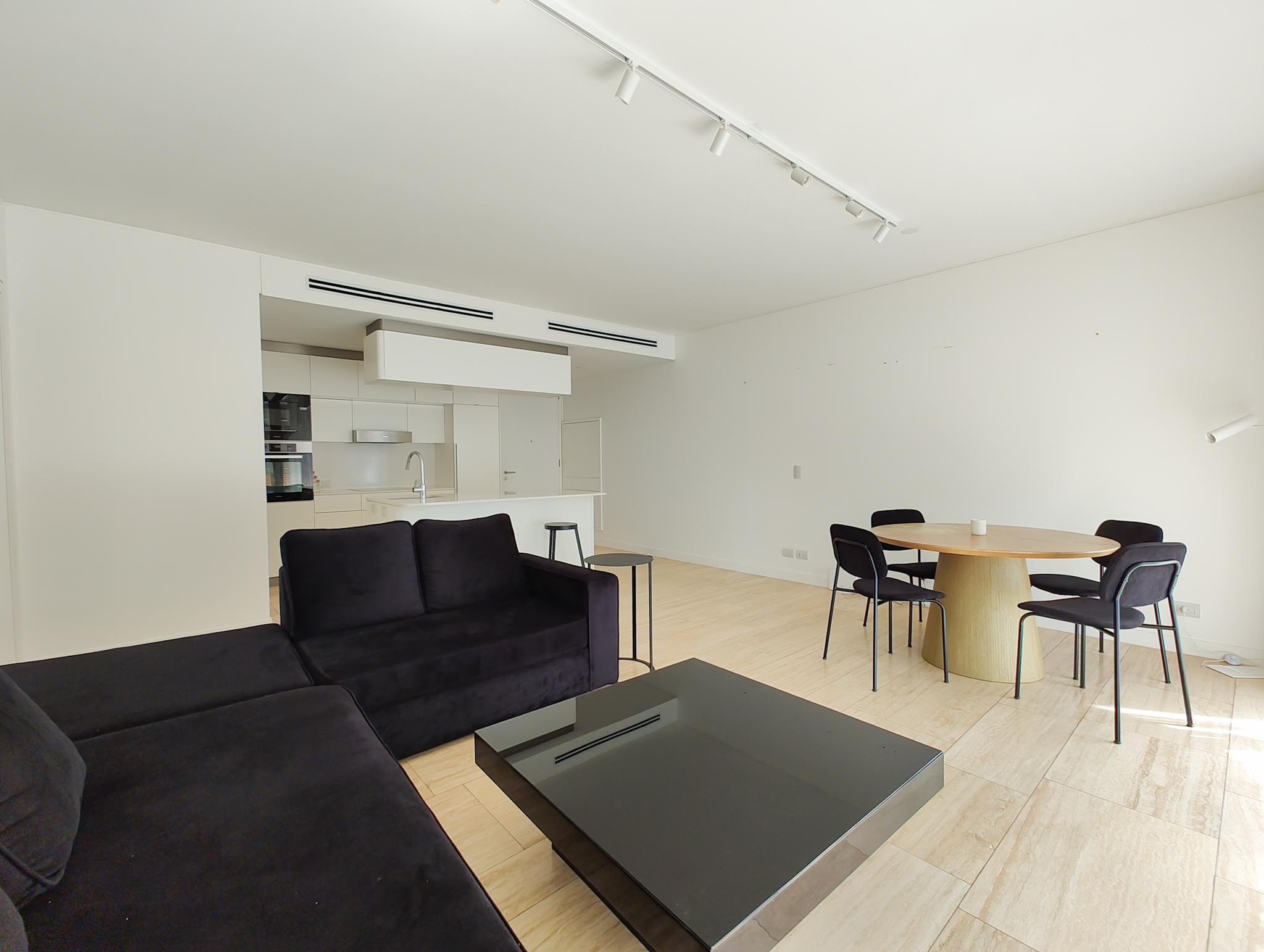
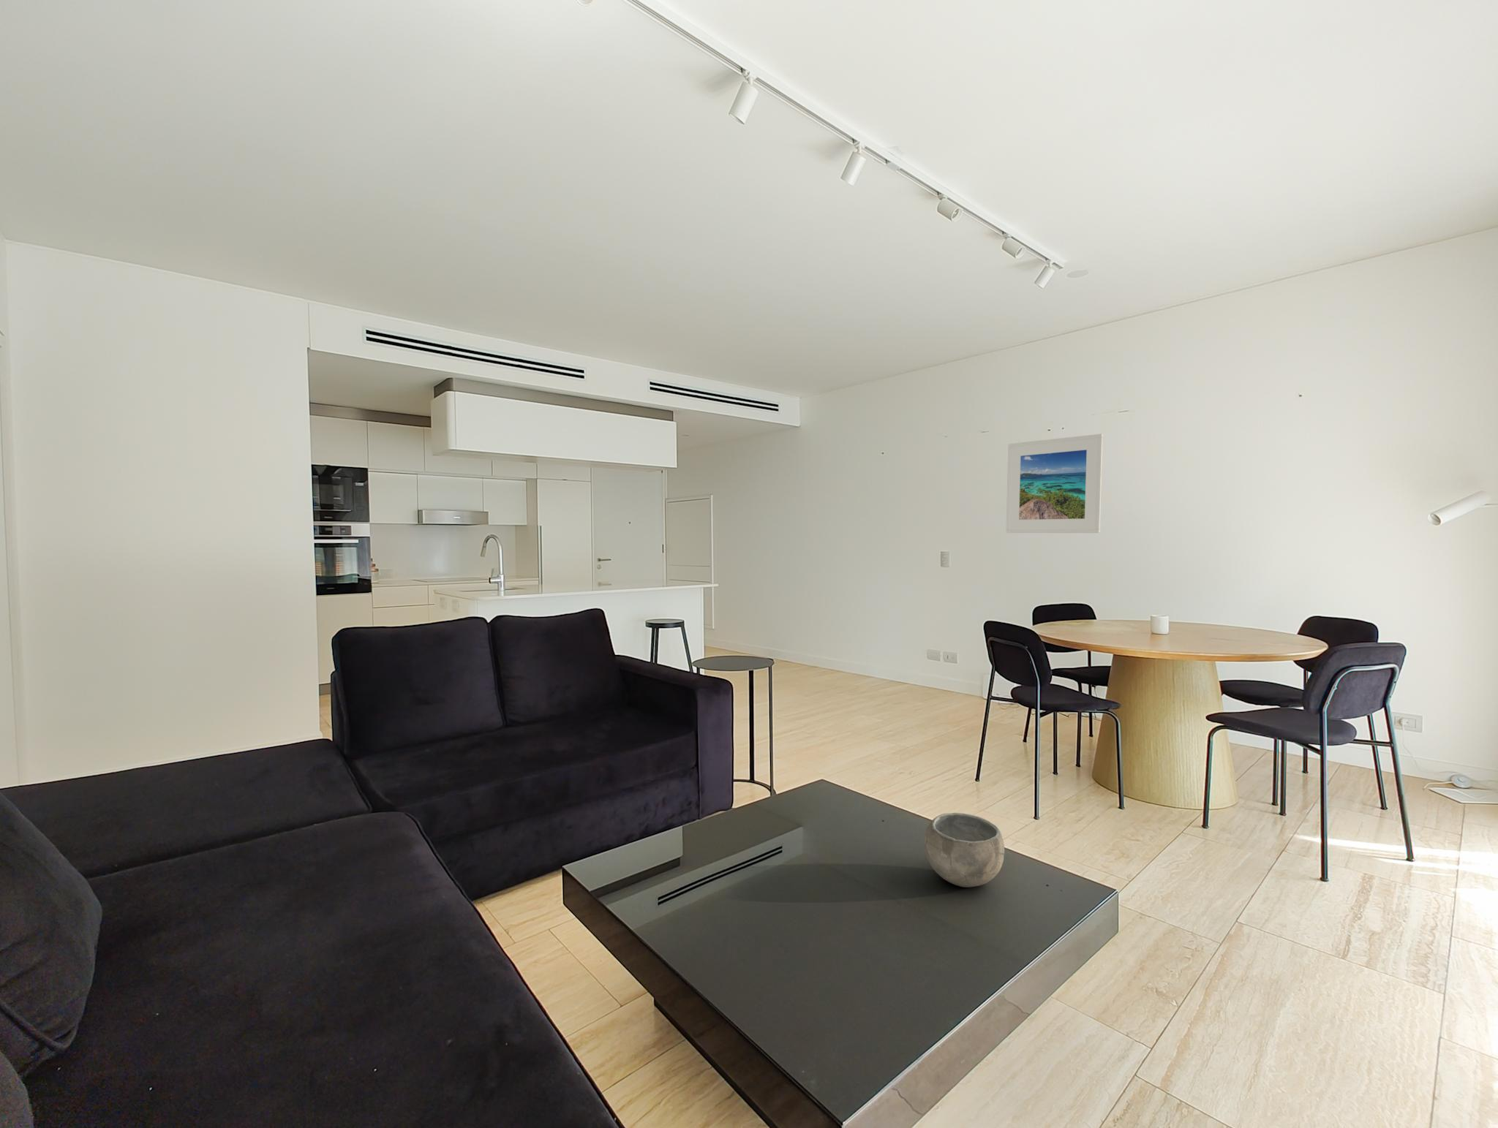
+ bowl (962, 852)
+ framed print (1052, 486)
